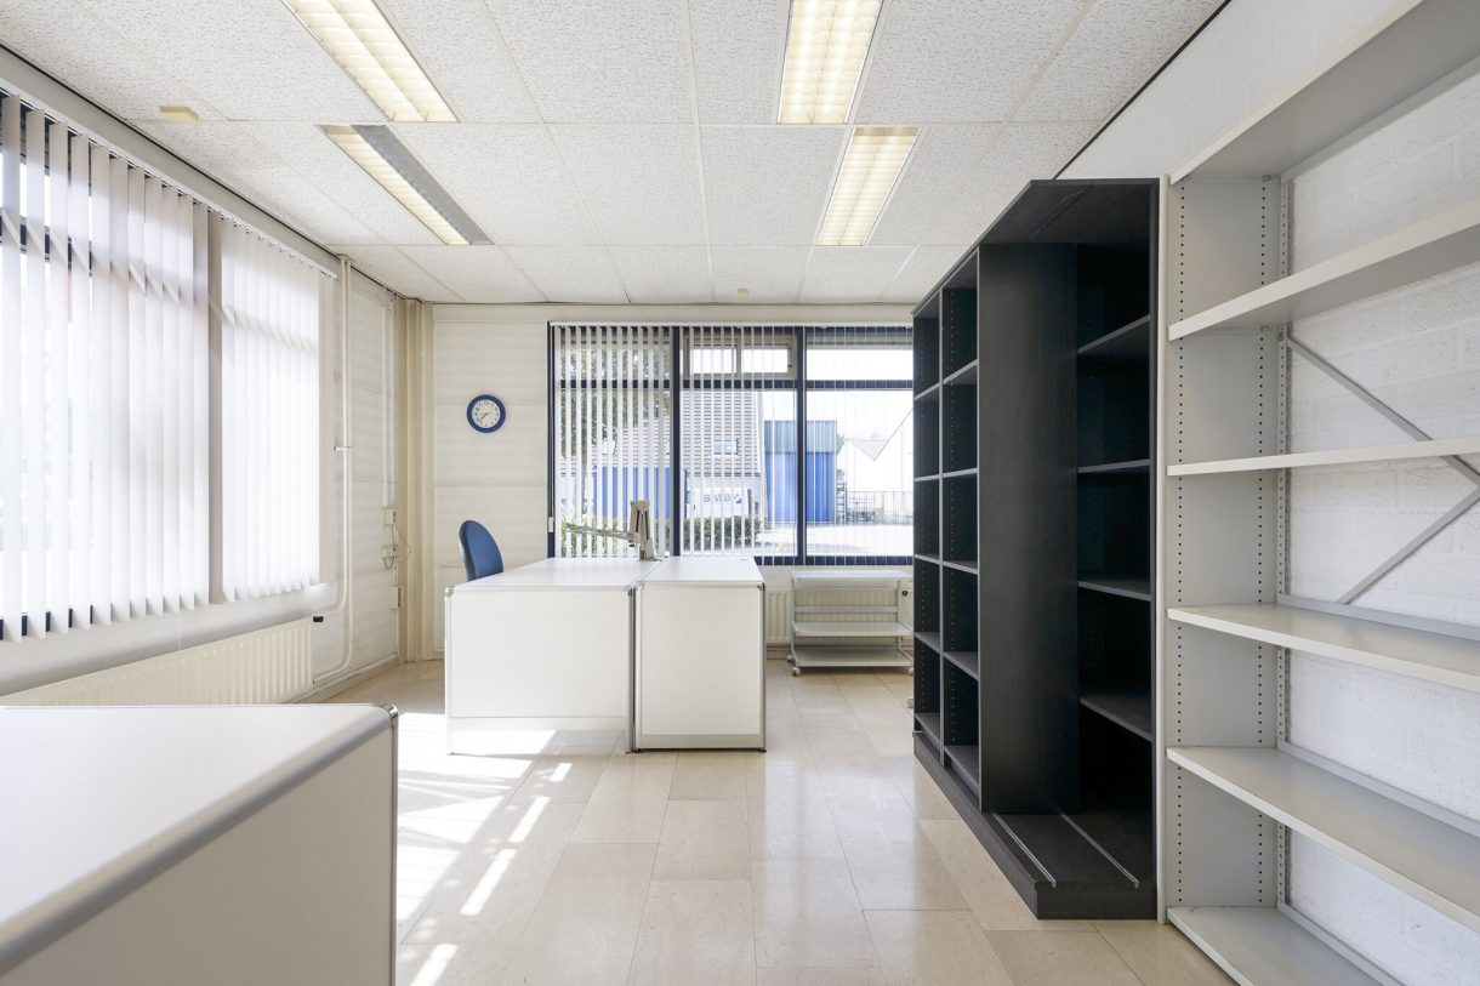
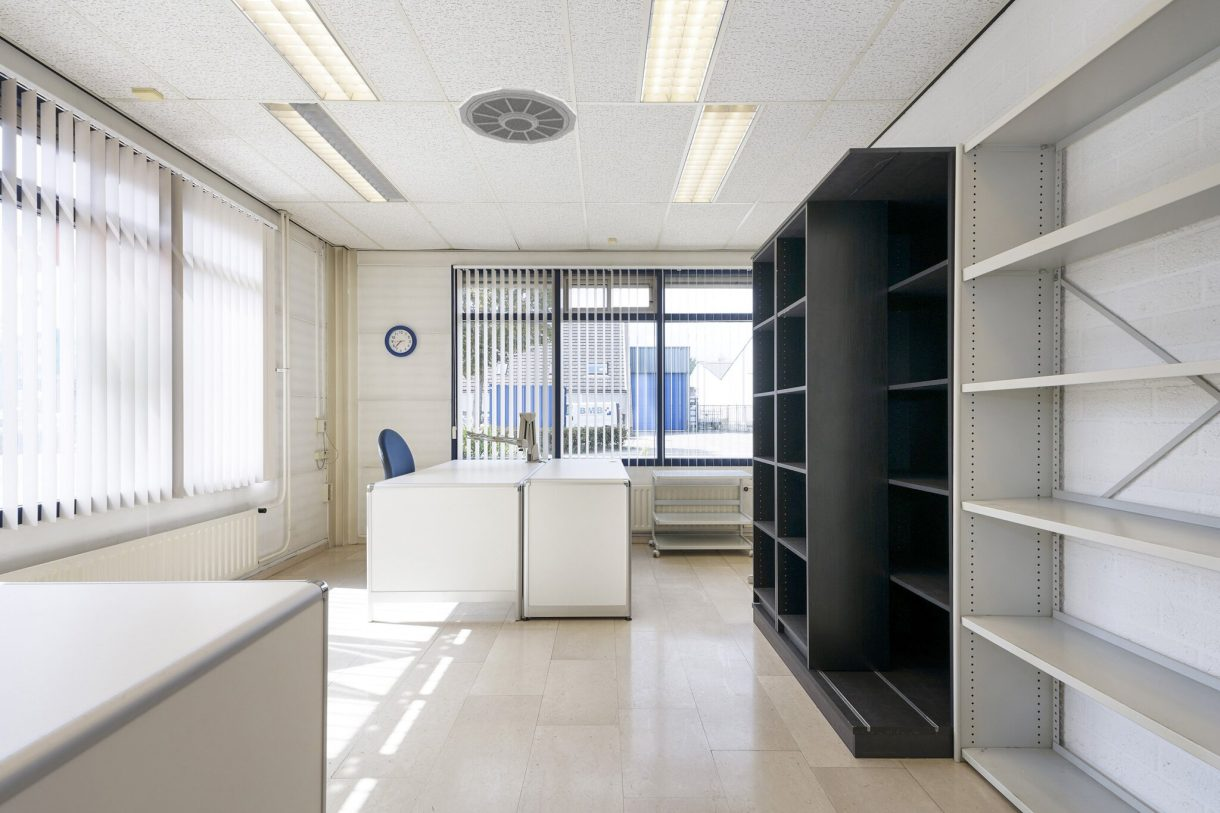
+ ceiling vent (518, 120)
